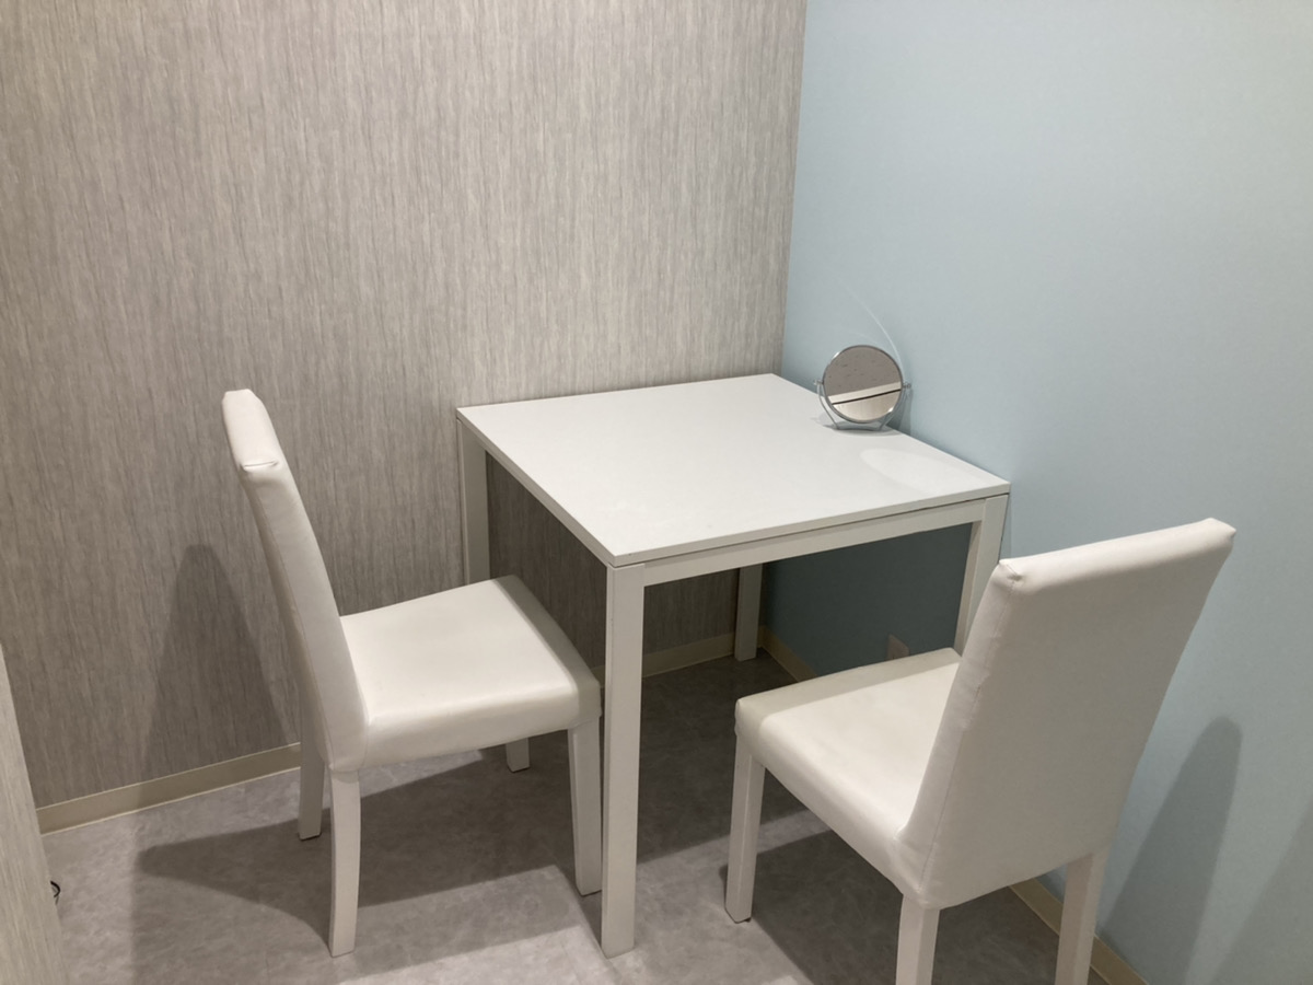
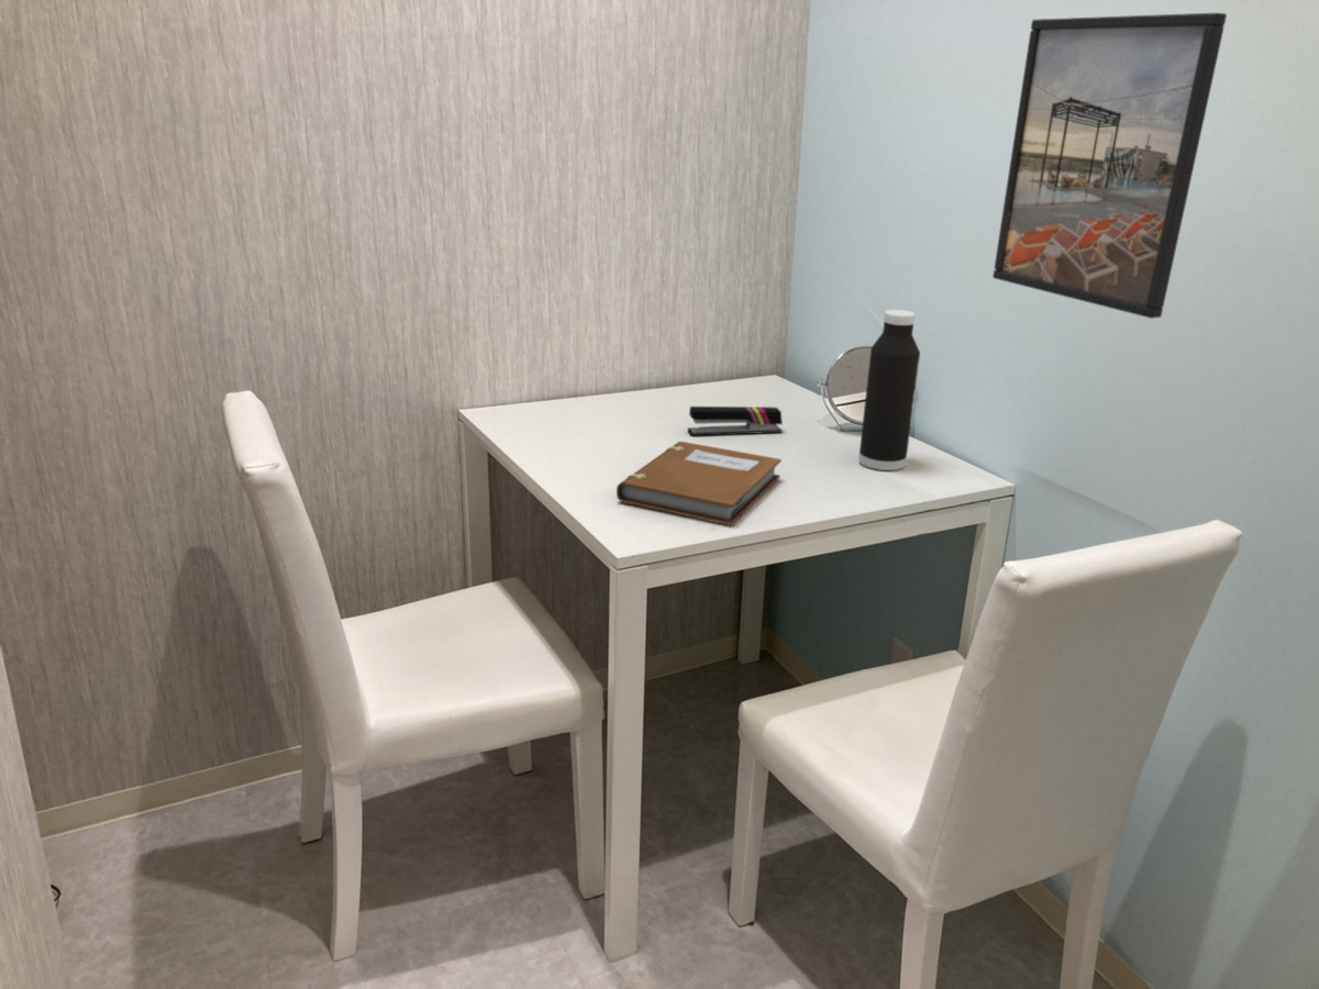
+ stapler (735, 419)
+ water bottle (890, 389)
+ notebook (702, 478)
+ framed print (1094, 163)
